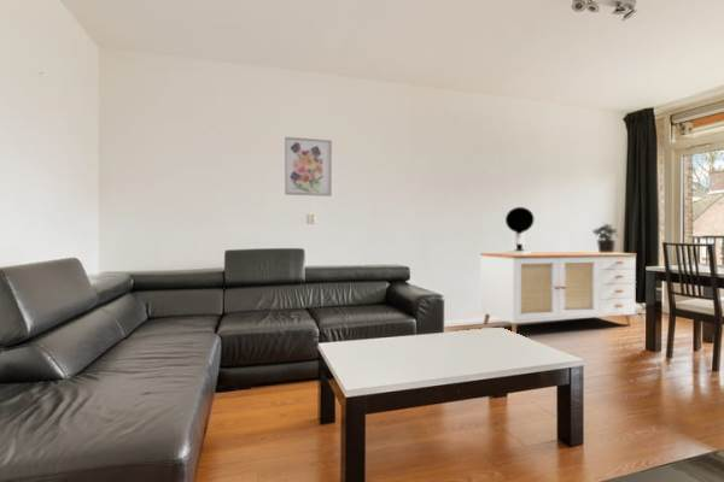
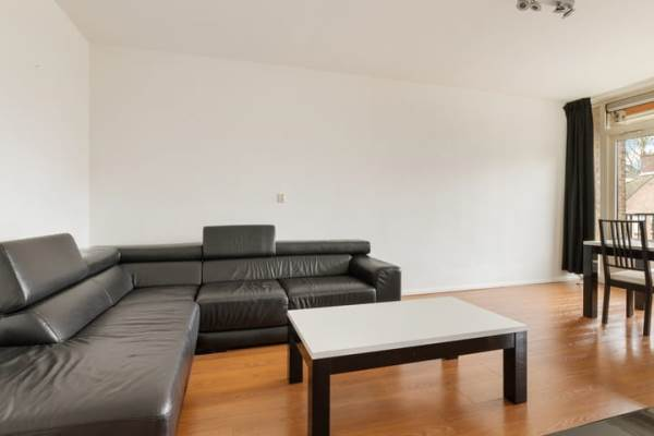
- potted plant (605, 237)
- table lamp (519, 230)
- sideboard (557, 289)
- wall art (308, 166)
